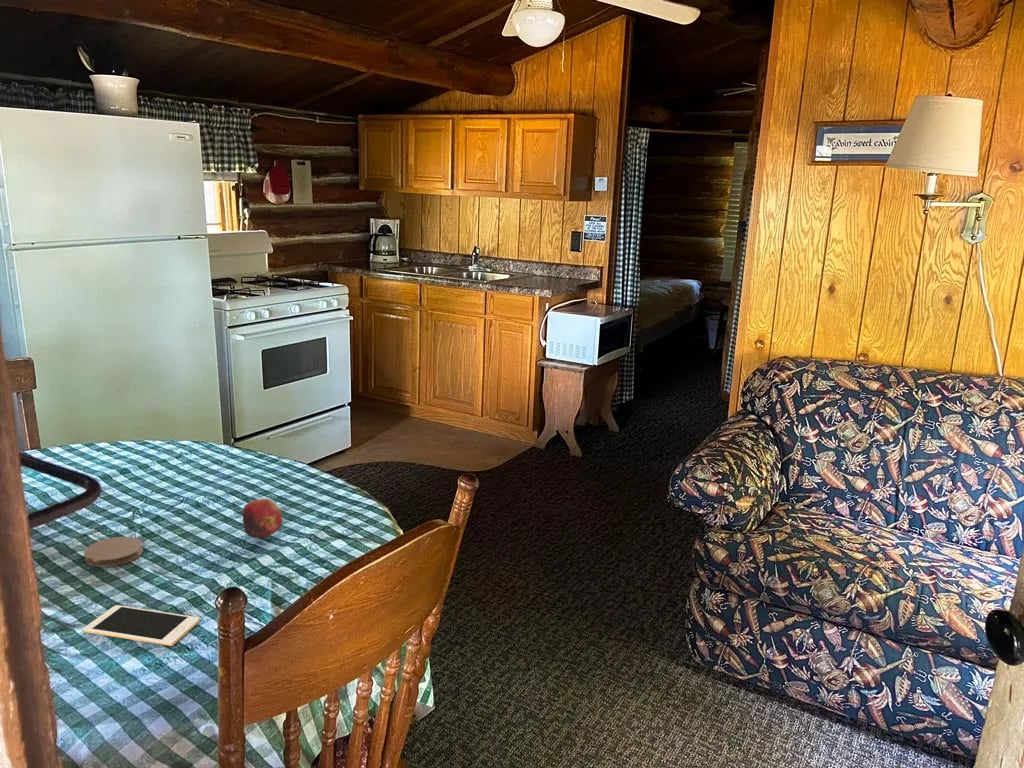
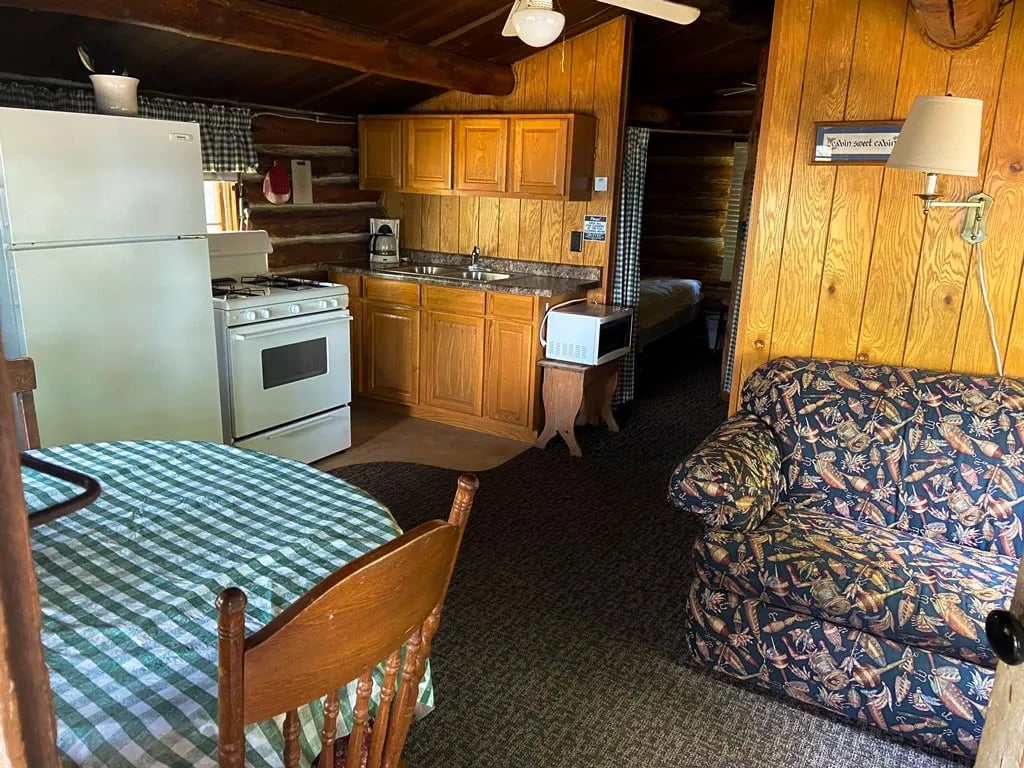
- fruit (261, 519)
- cell phone (142, 624)
- coaster (114, 551)
